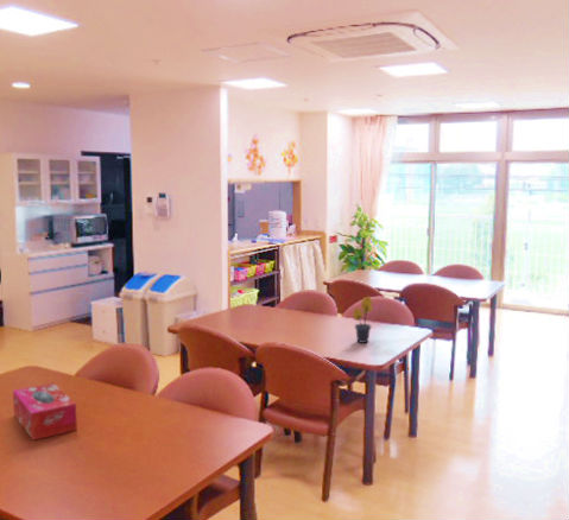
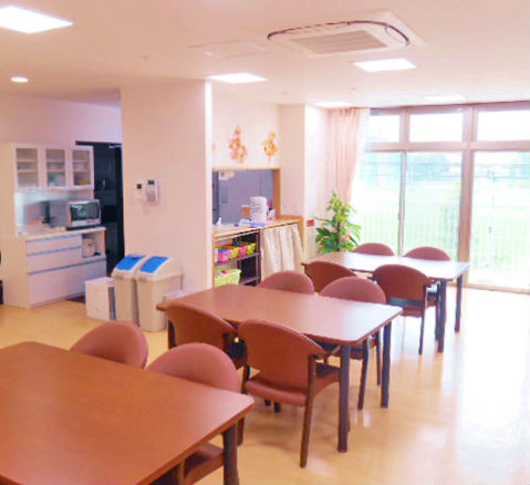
- potted flower (365, 318)
- tissue box (43, 410)
